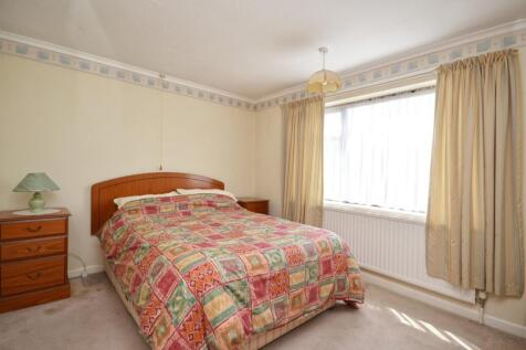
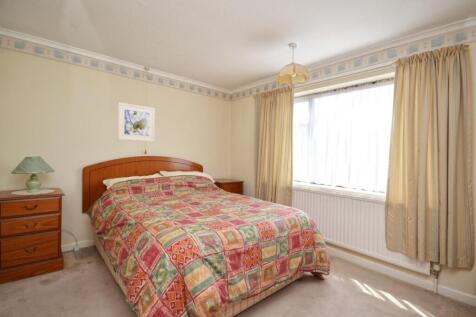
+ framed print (137, 123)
